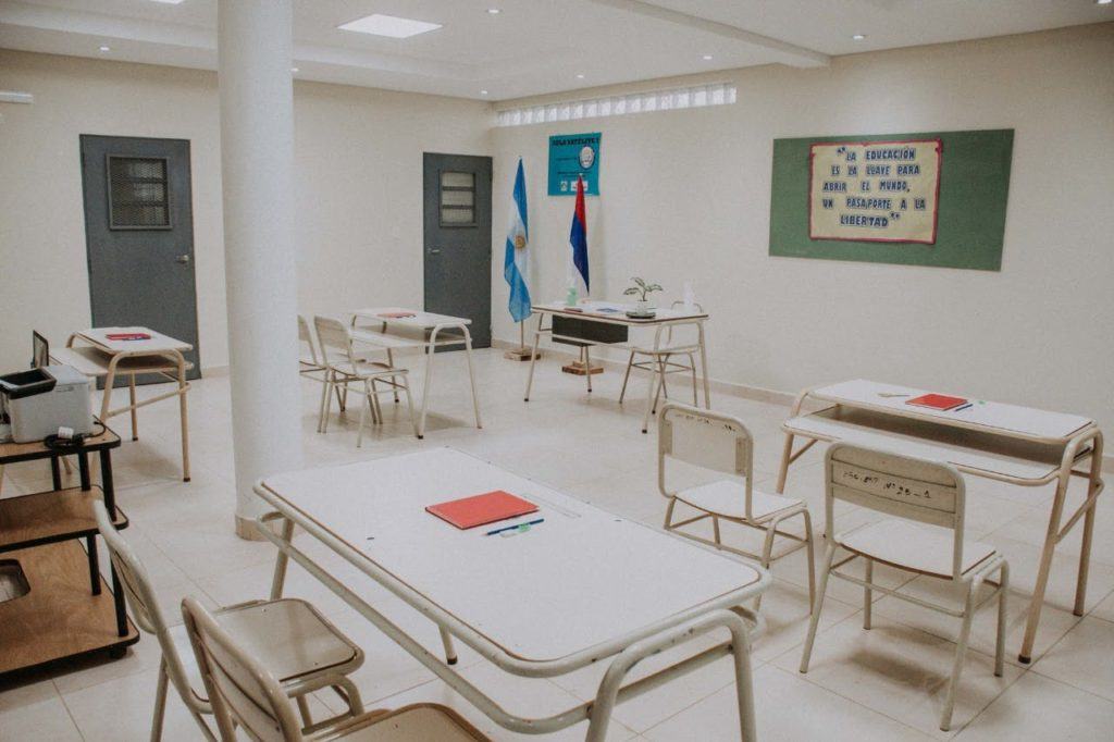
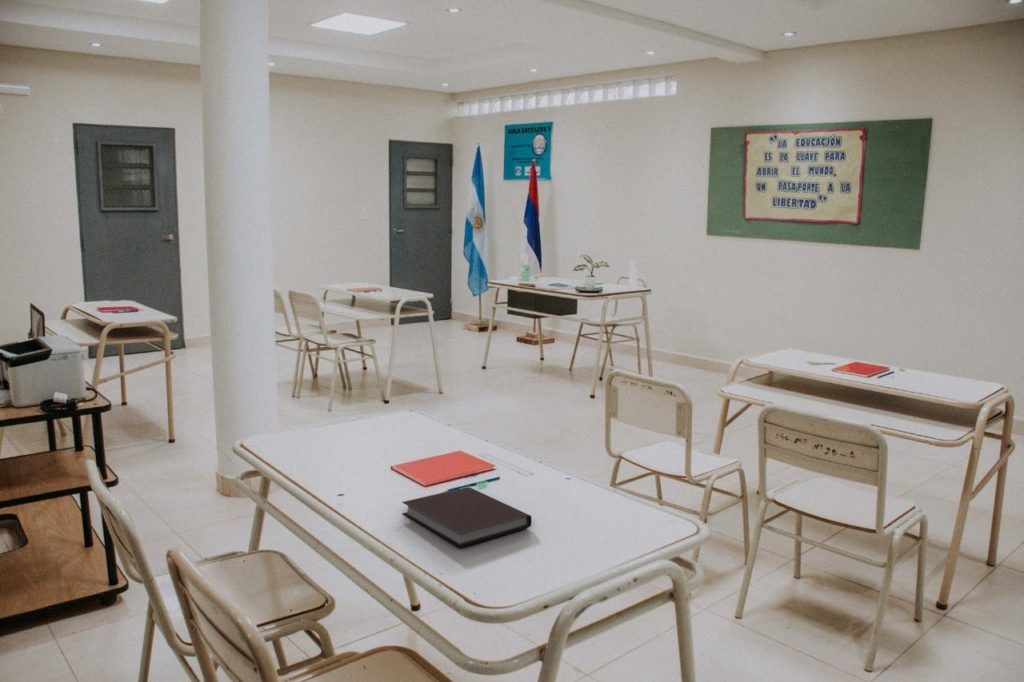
+ notebook (465, 514)
